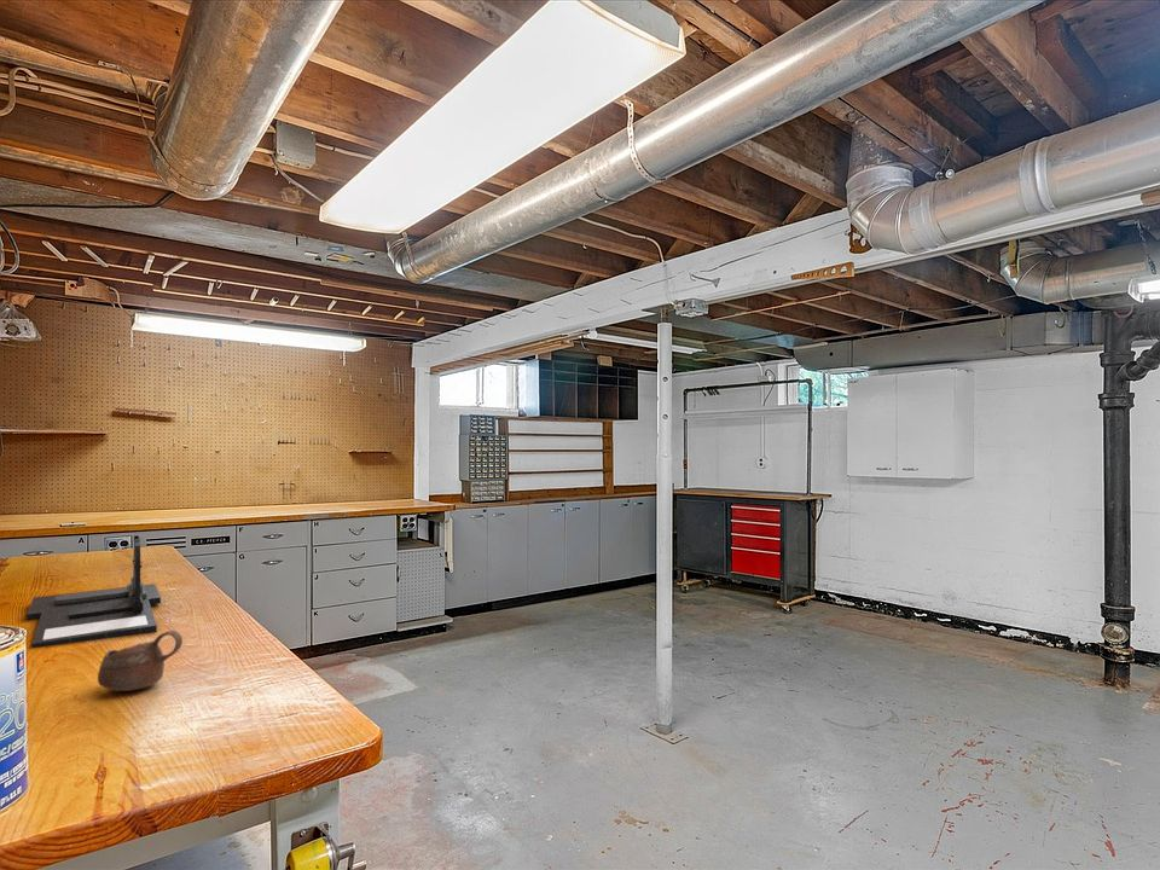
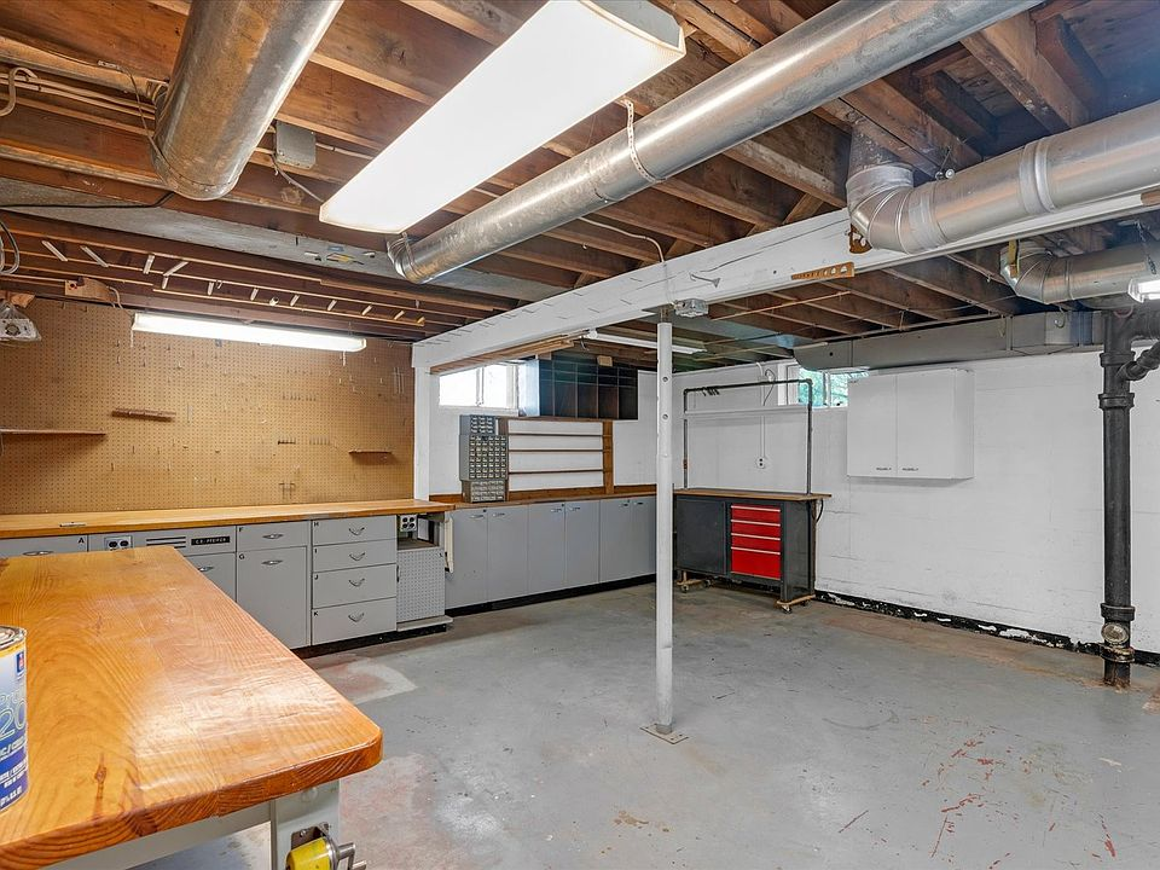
- desk organizer (97, 590)
- cup (137, 660)
